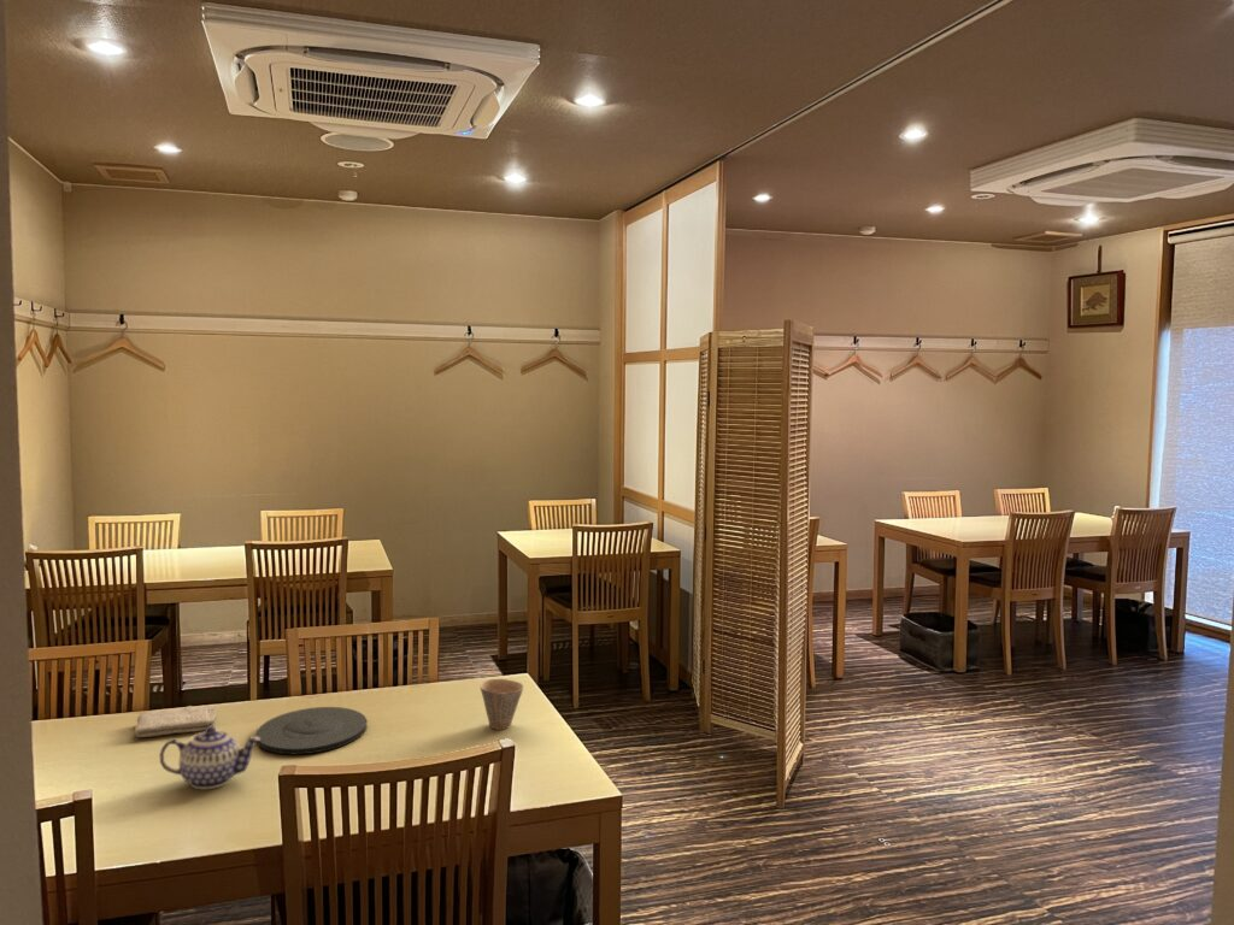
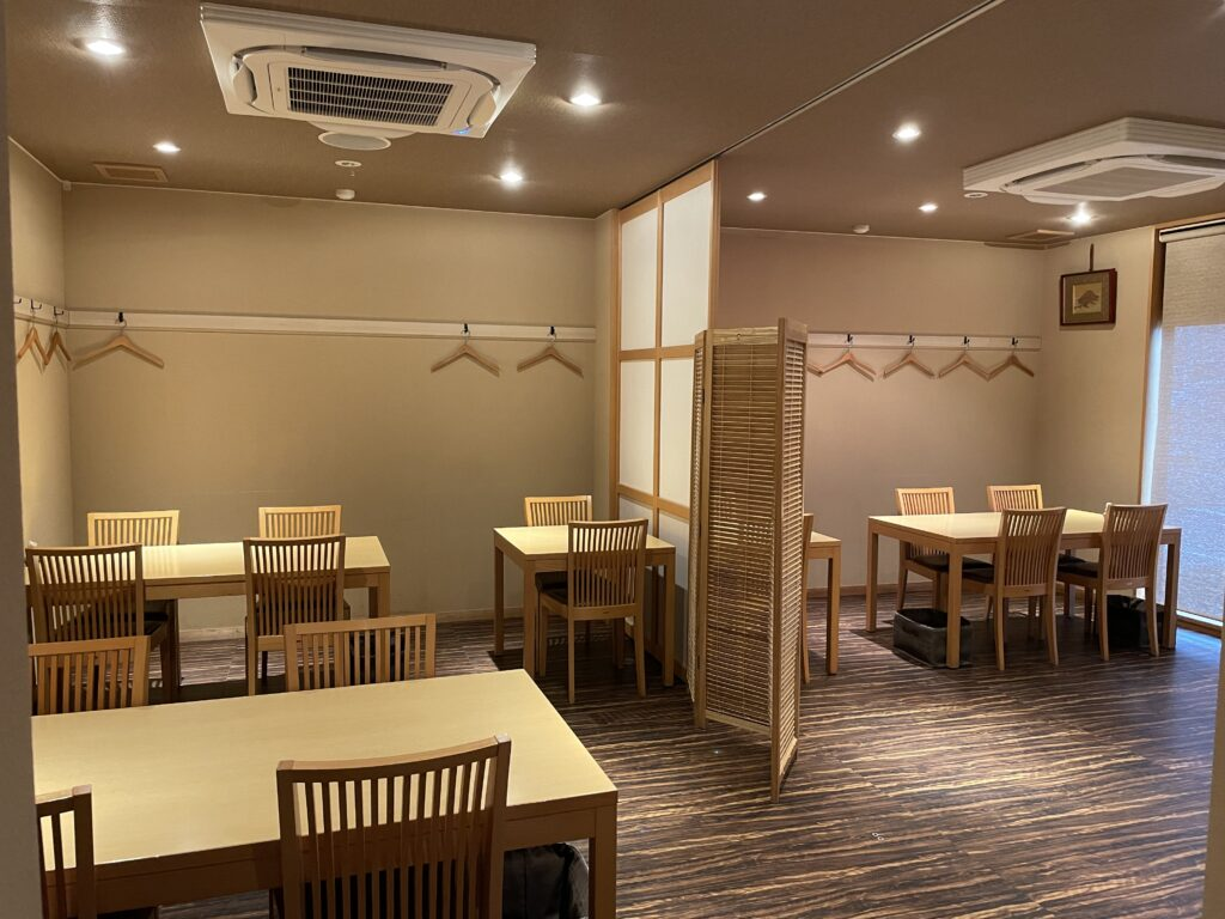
- washcloth (176, 720)
- teapot (211, 754)
- cup (501, 706)
- plate (312, 725)
